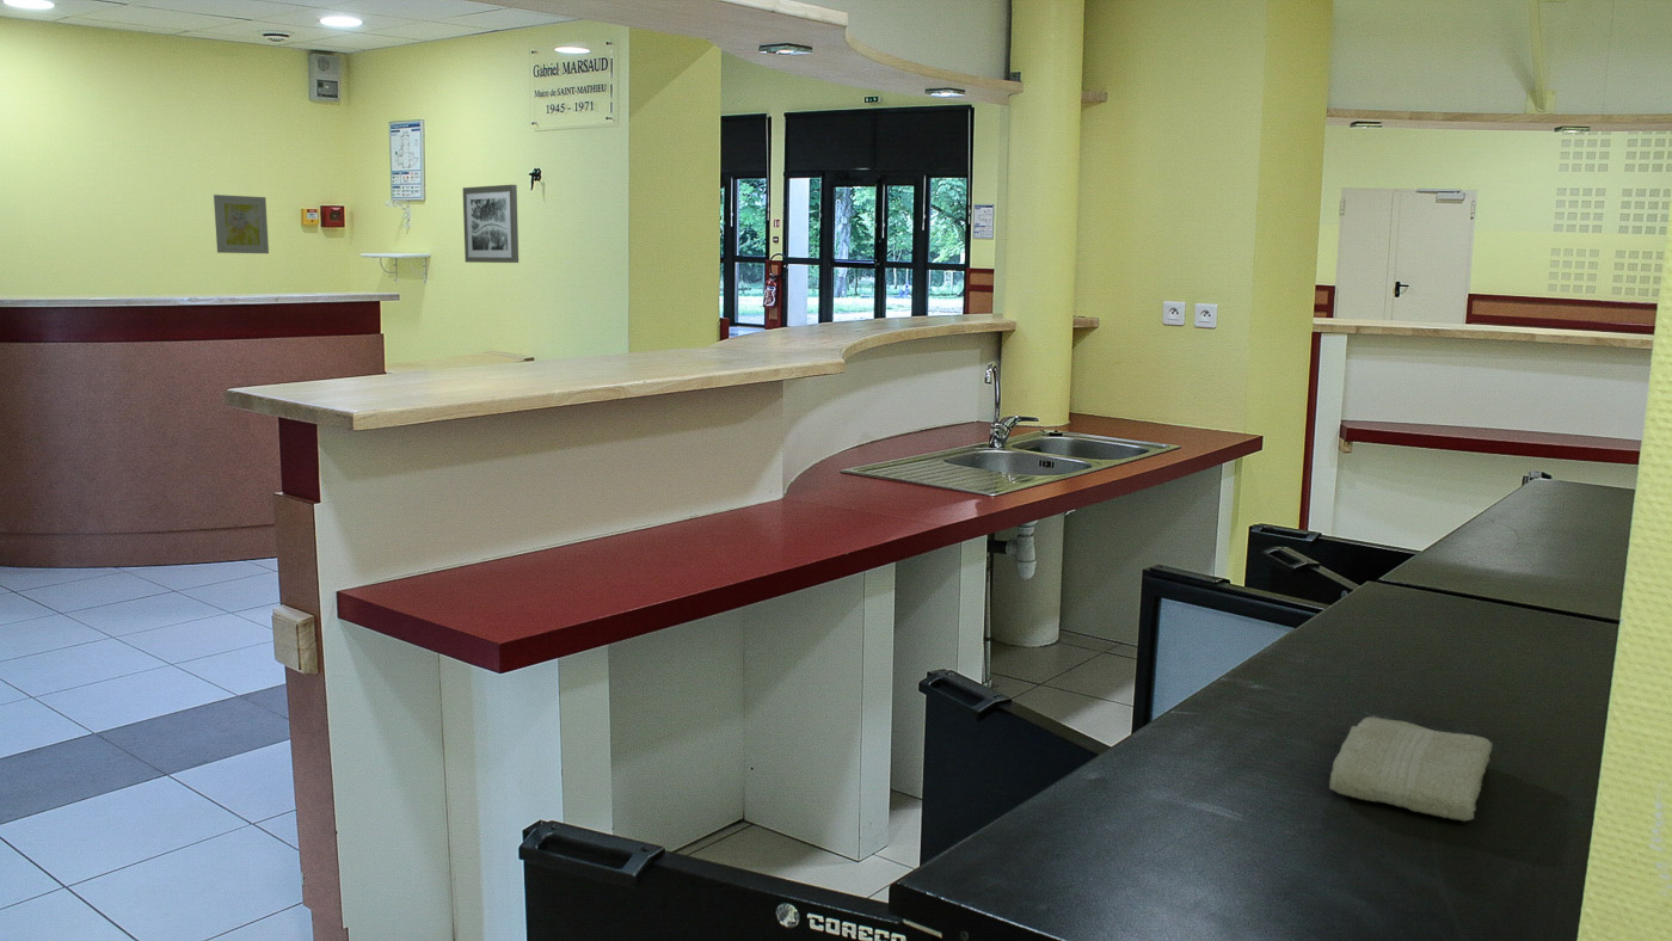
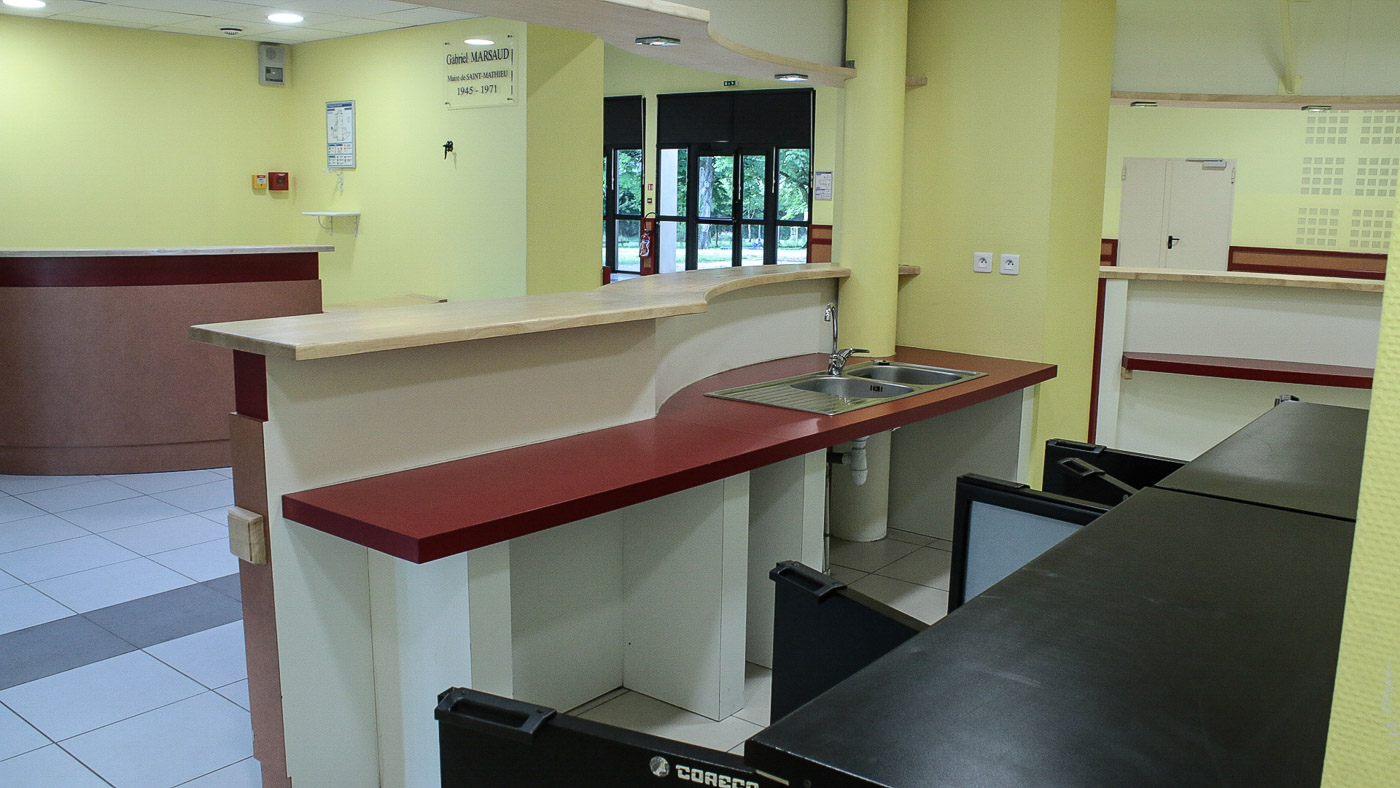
- washcloth (1413, 763)
- wall art (241, 225)
- wall art (490, 225)
